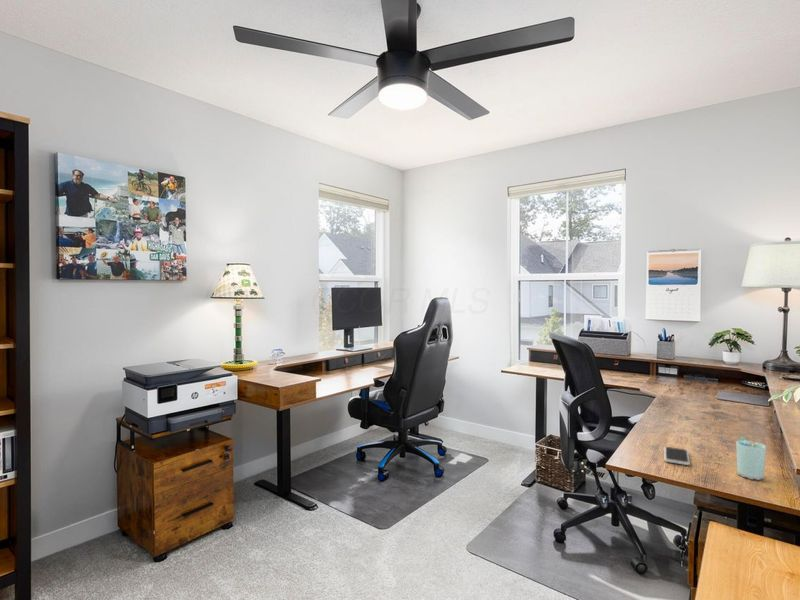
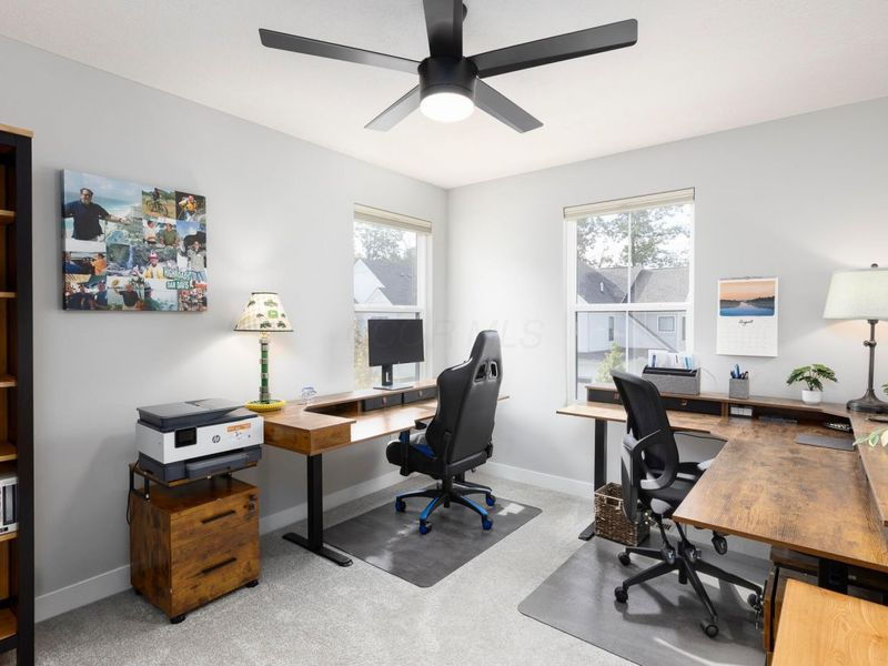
- cup (750, 456)
- smartphone (676, 455)
